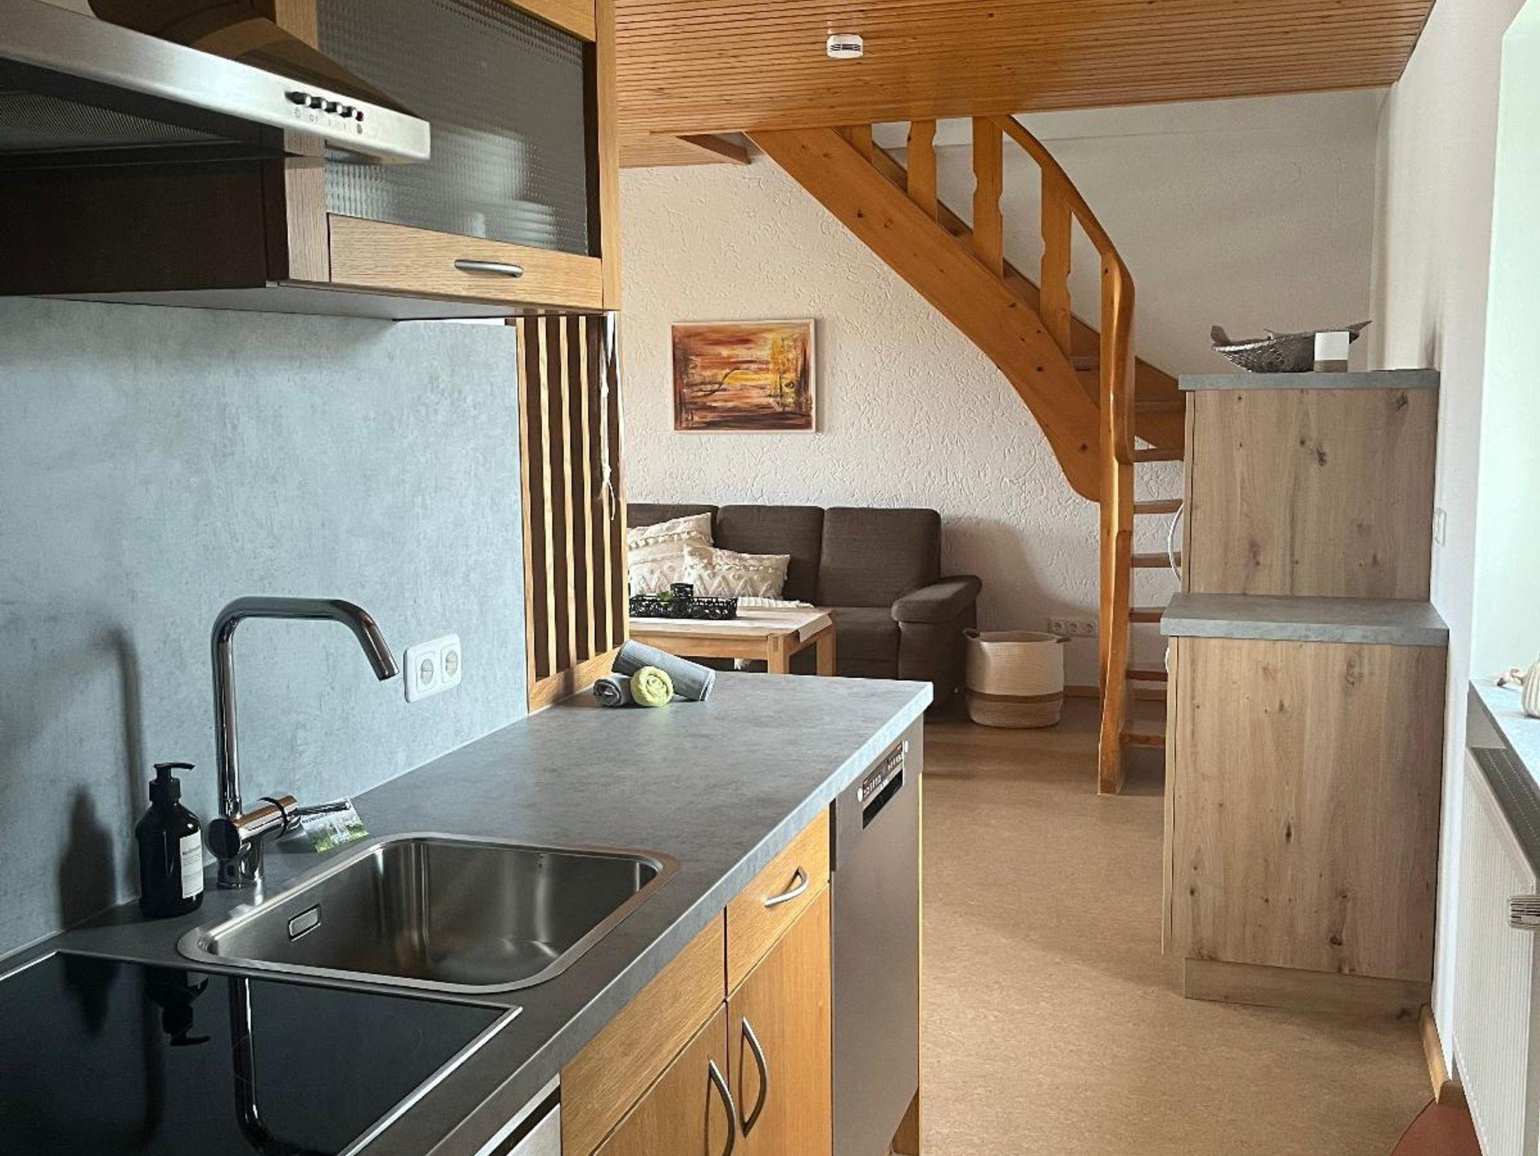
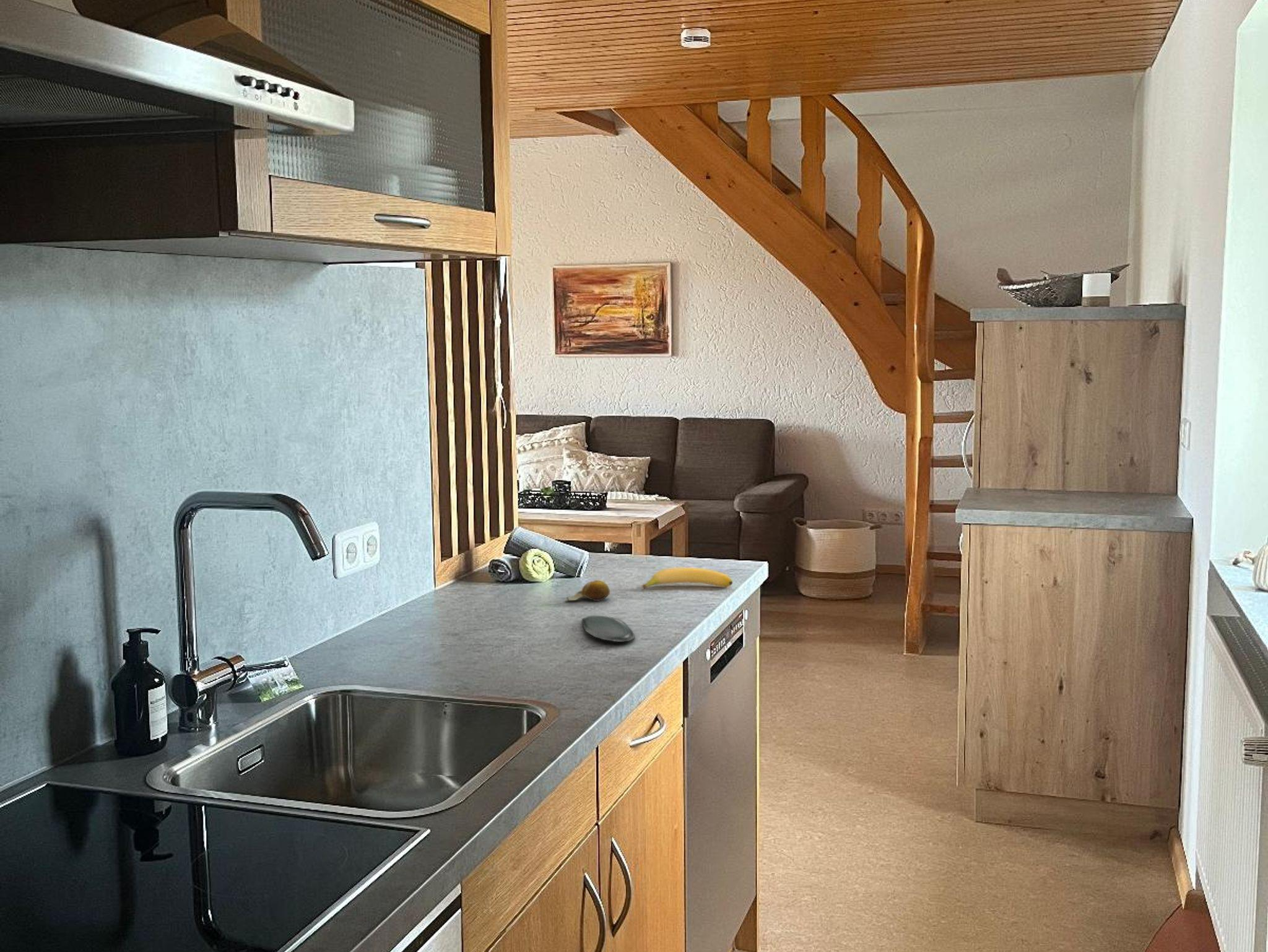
+ fruit (588, 589)
+ banana (688, 578)
+ oval tray (607, 628)
